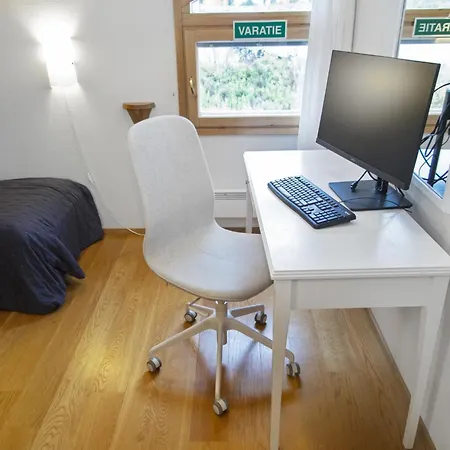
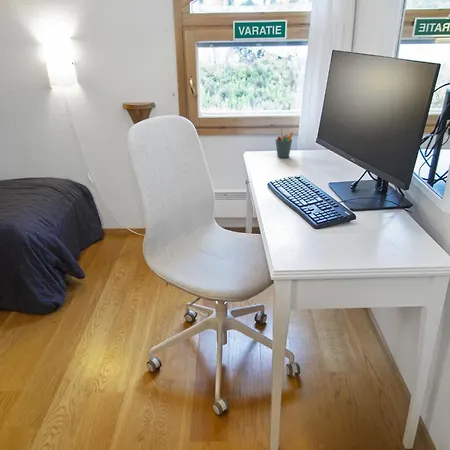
+ pen holder (283, 143)
